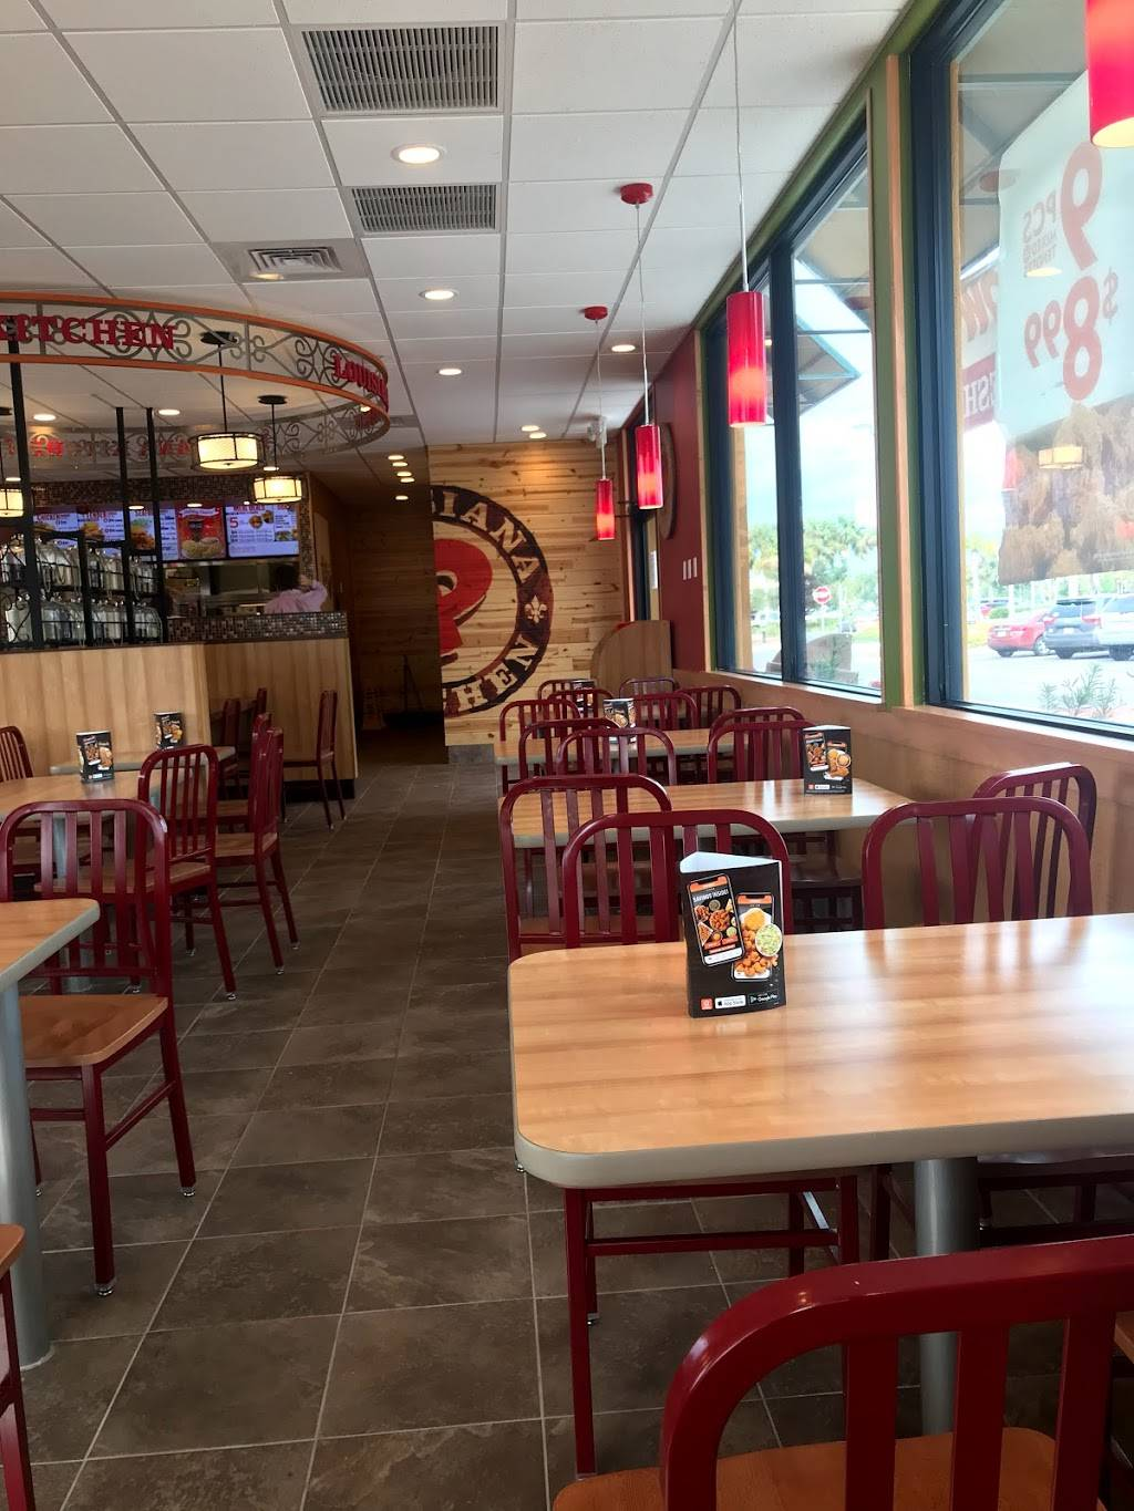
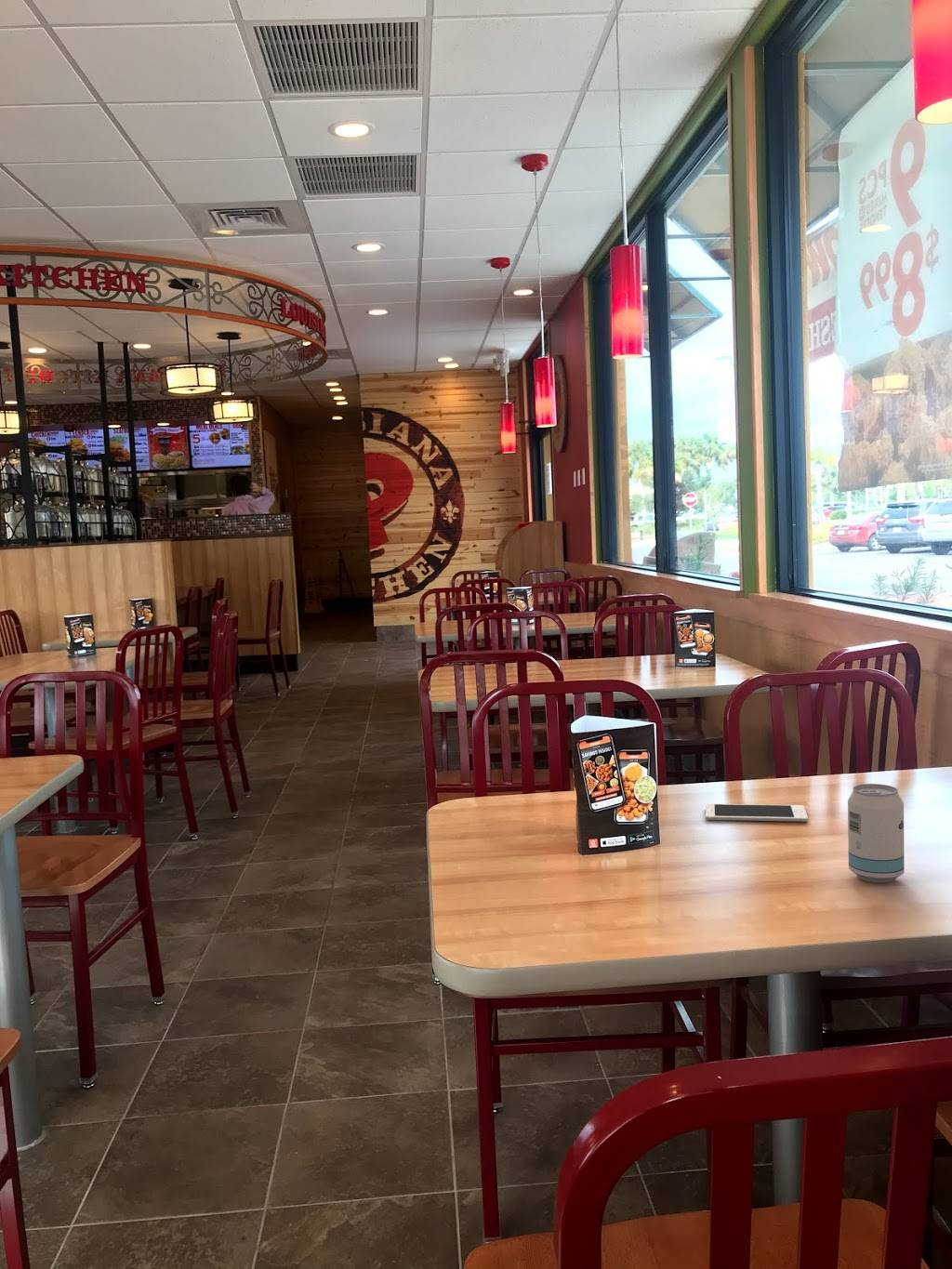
+ cell phone (755, 813)
+ beverage can (876, 832)
